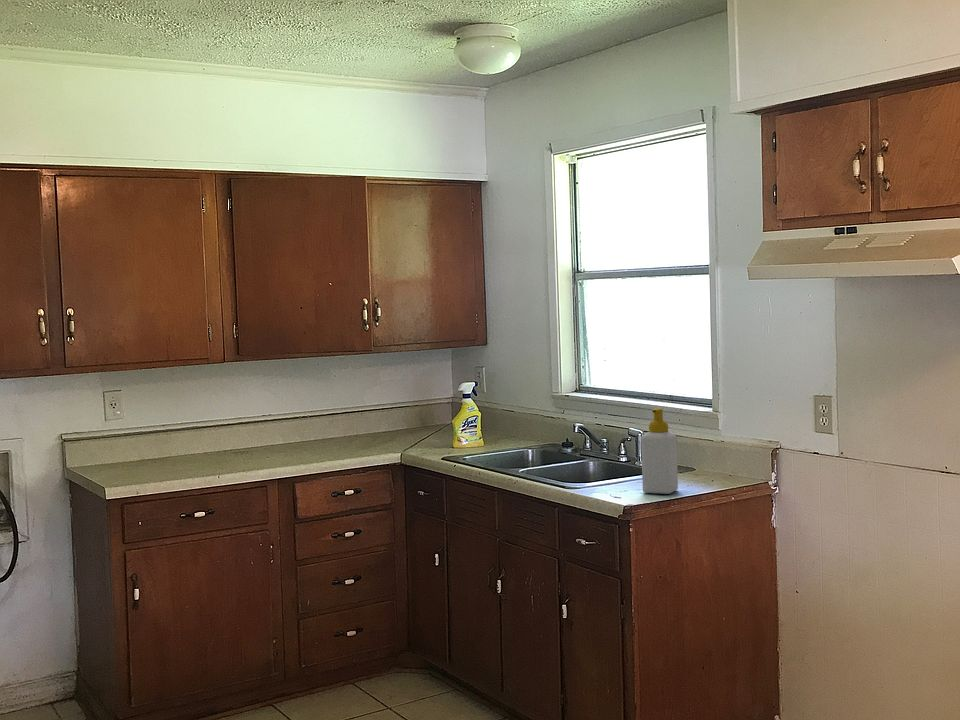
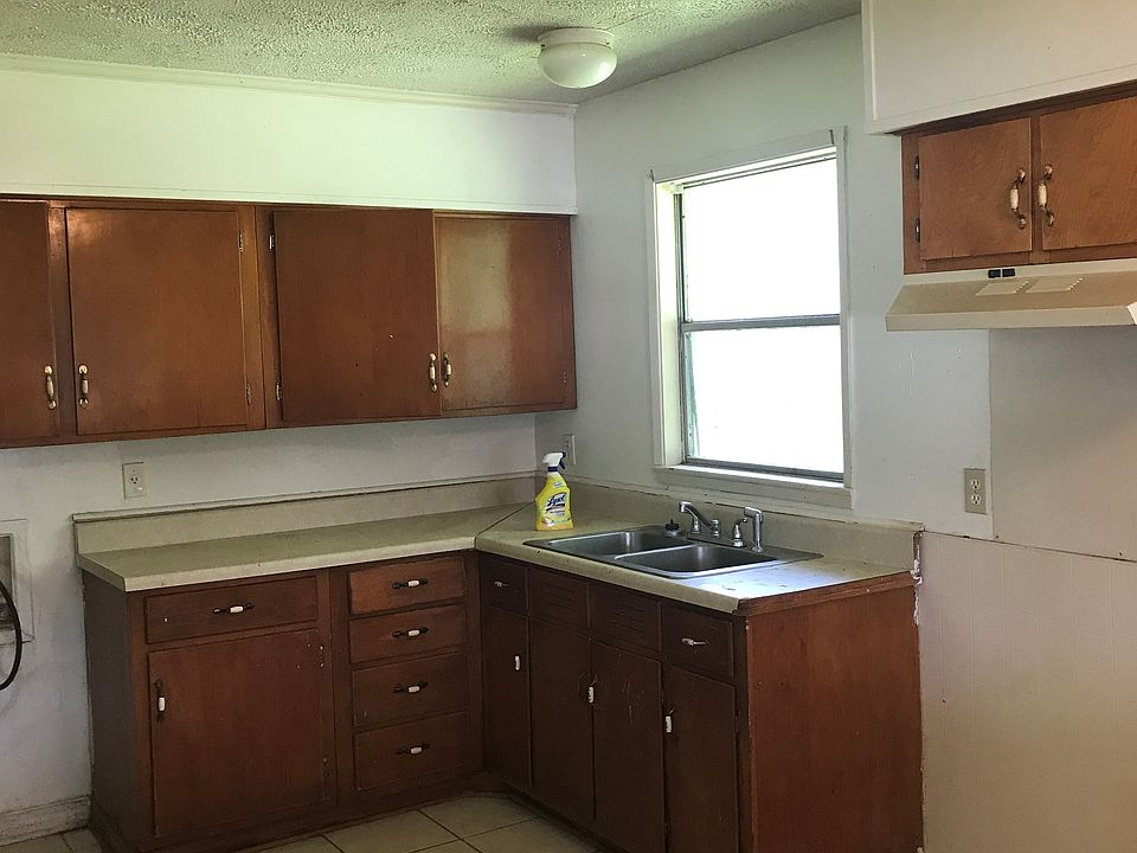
- soap bottle (659, 450)
